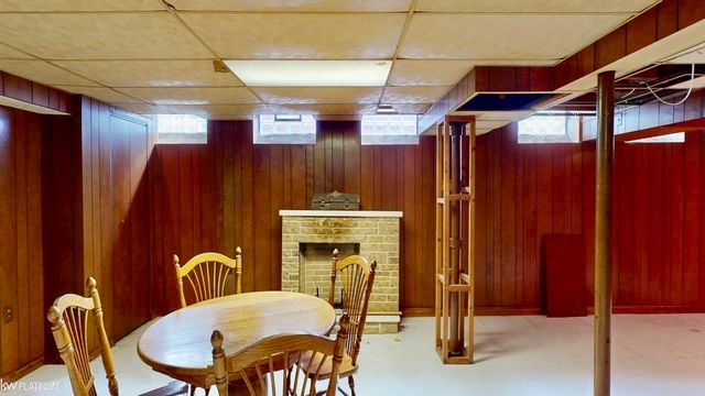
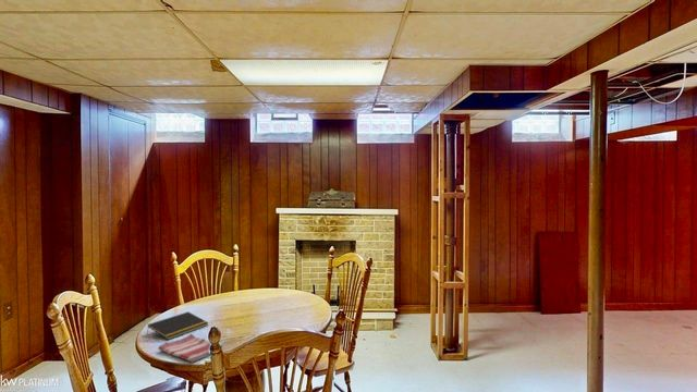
+ dish towel (191, 346)
+ notepad (179, 324)
